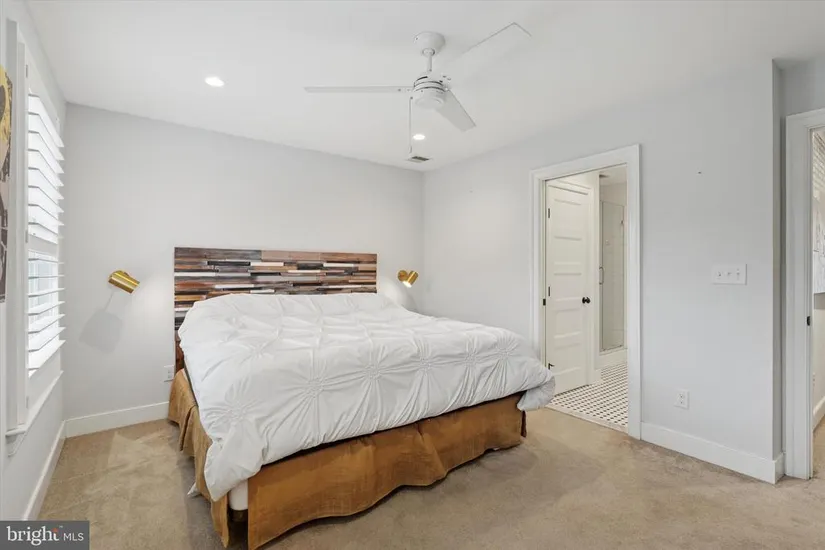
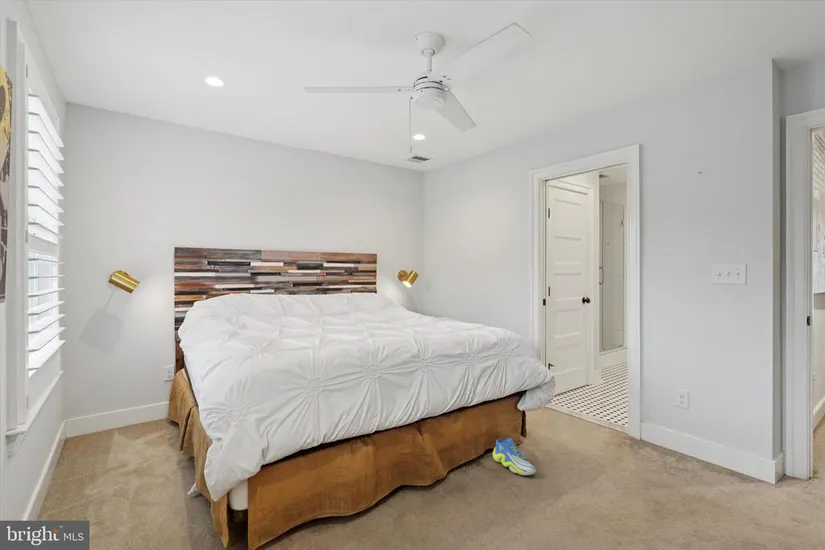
+ sneaker (512, 454)
